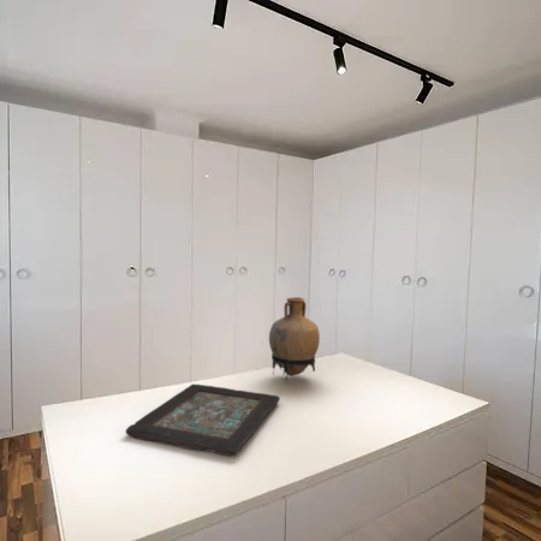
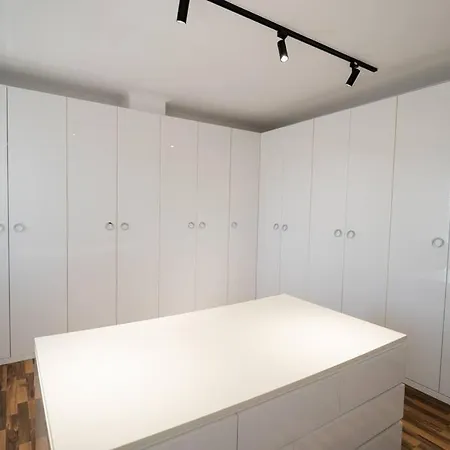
- decorative tray (210, 414)
- vase (293, 339)
